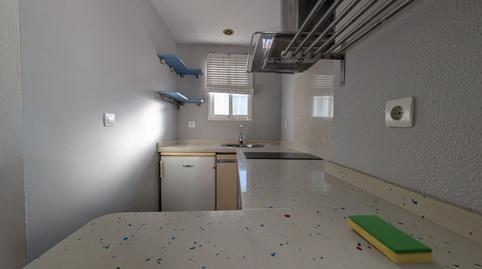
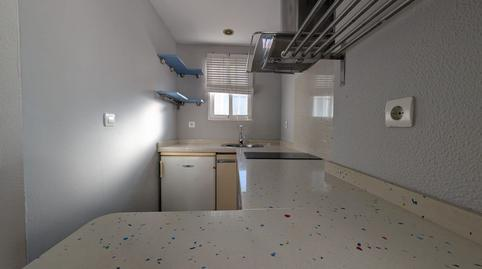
- dish sponge (383, 235)
